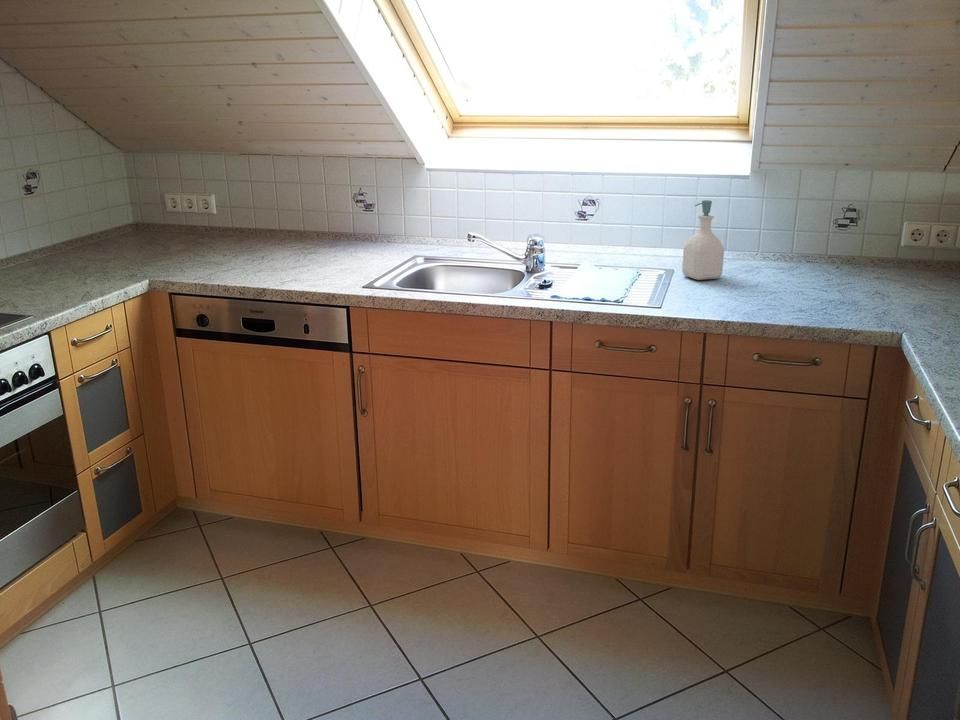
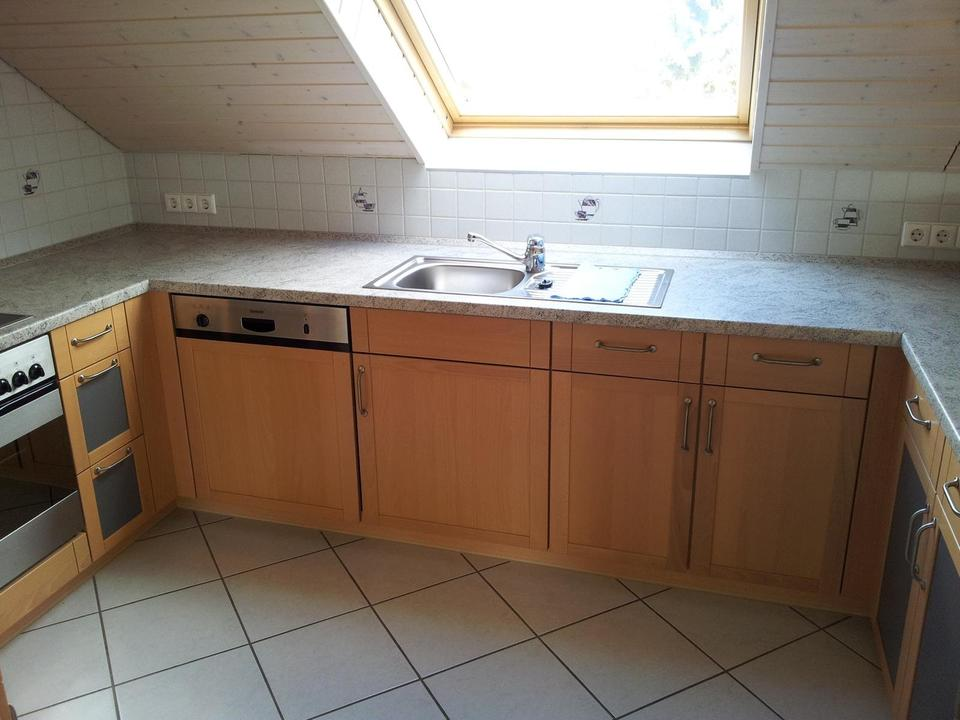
- soap bottle (704, 239)
